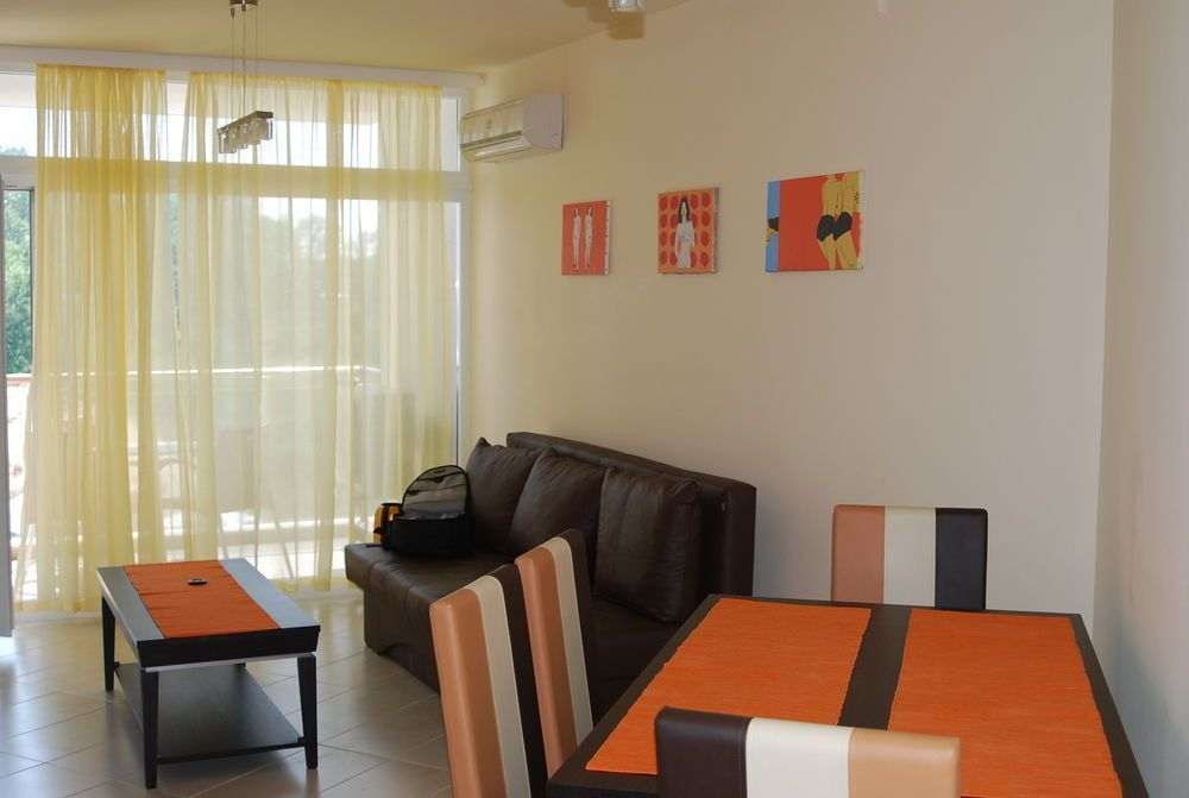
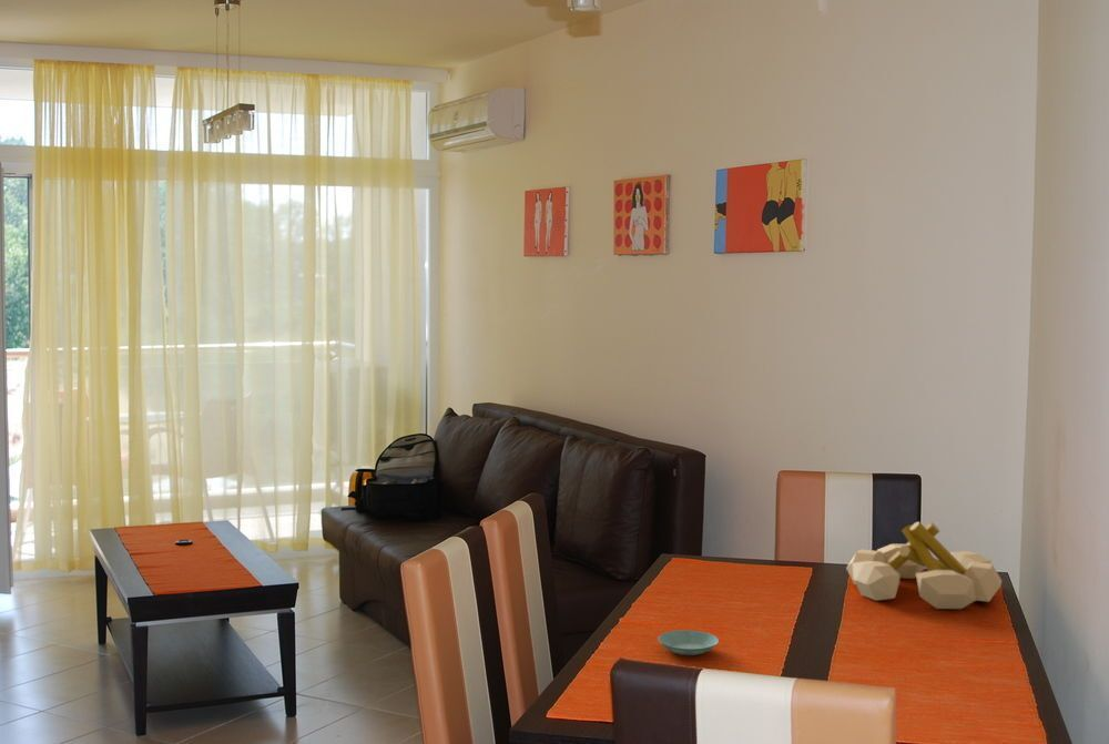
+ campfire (923, 554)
+ saucer (688, 644)
